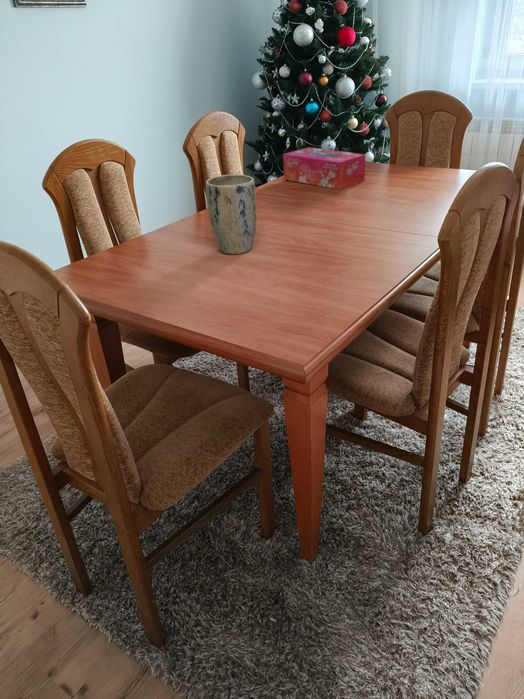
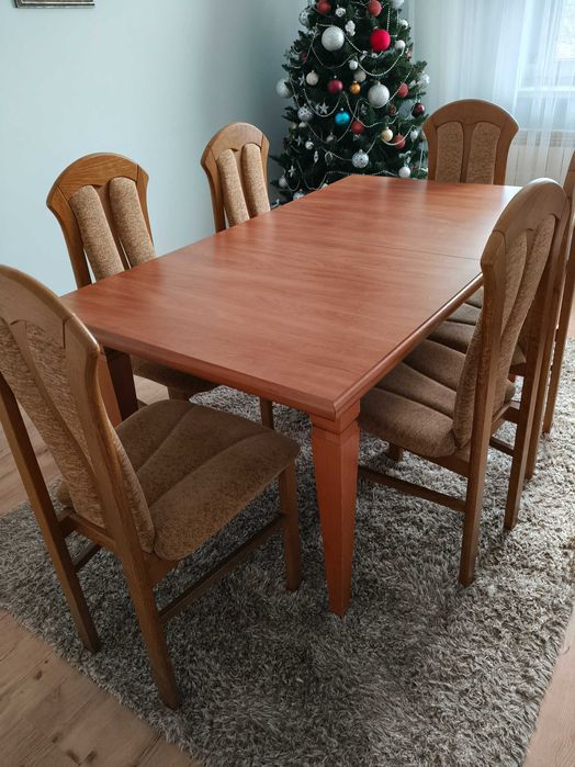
- plant pot (232, 215)
- tissue box (323, 167)
